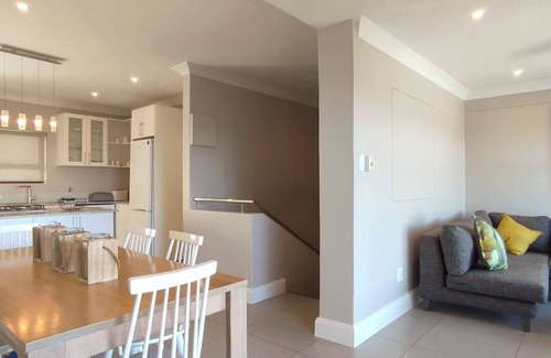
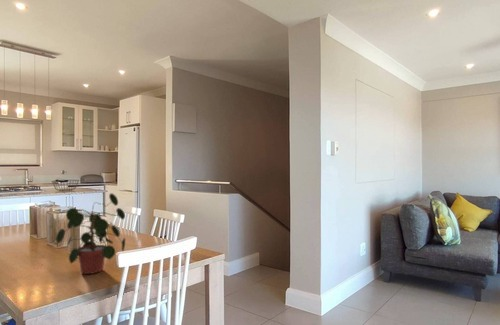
+ potted plant (97, 231)
